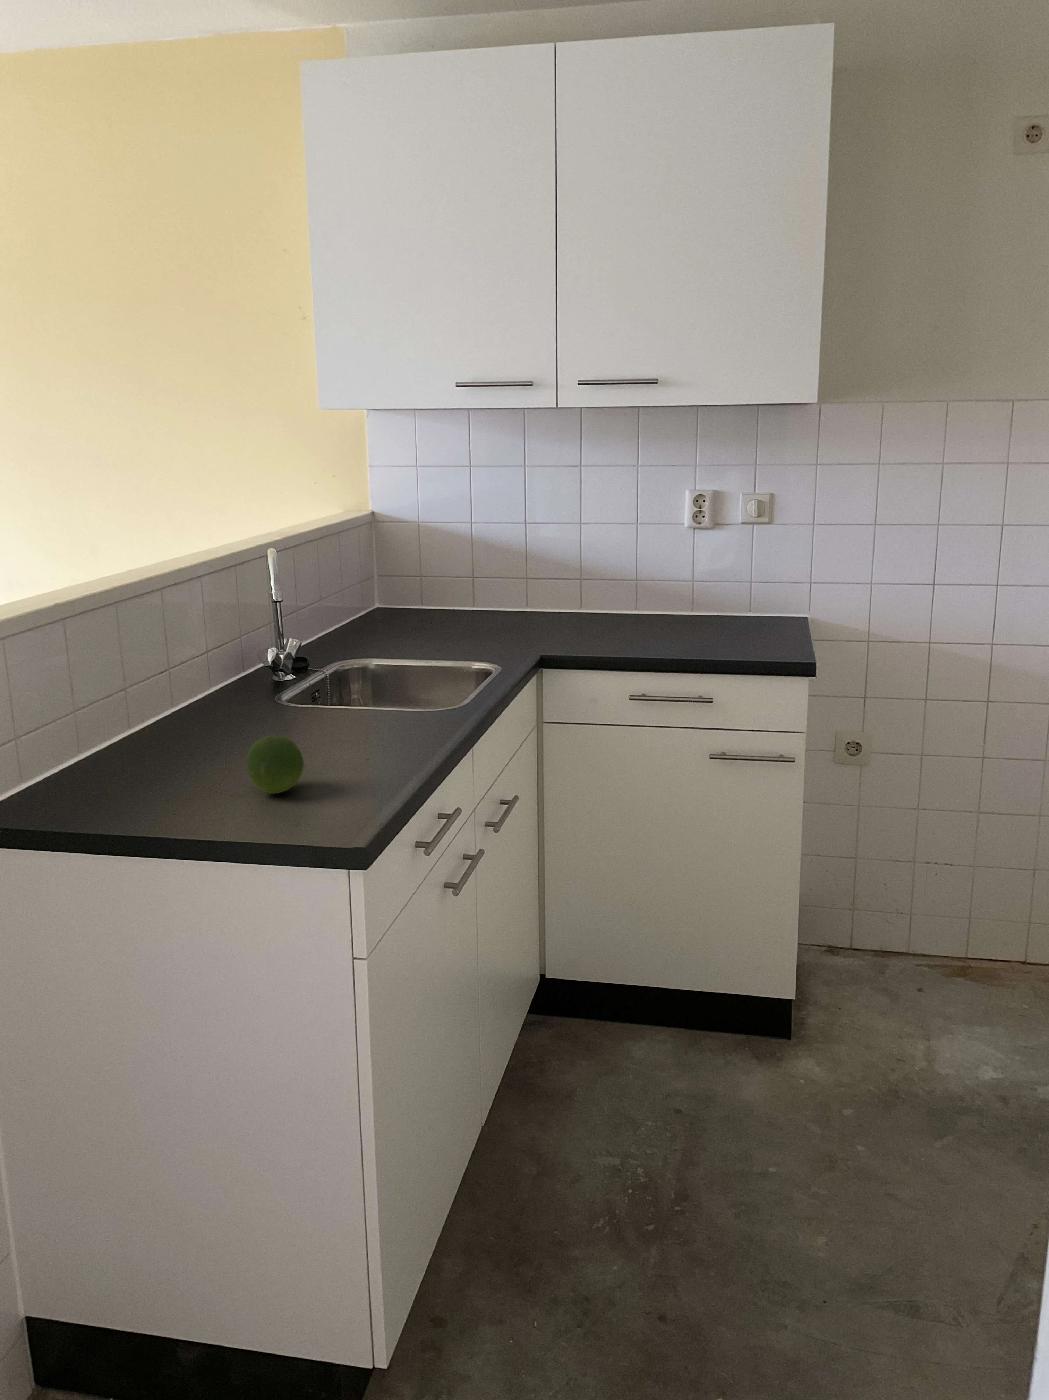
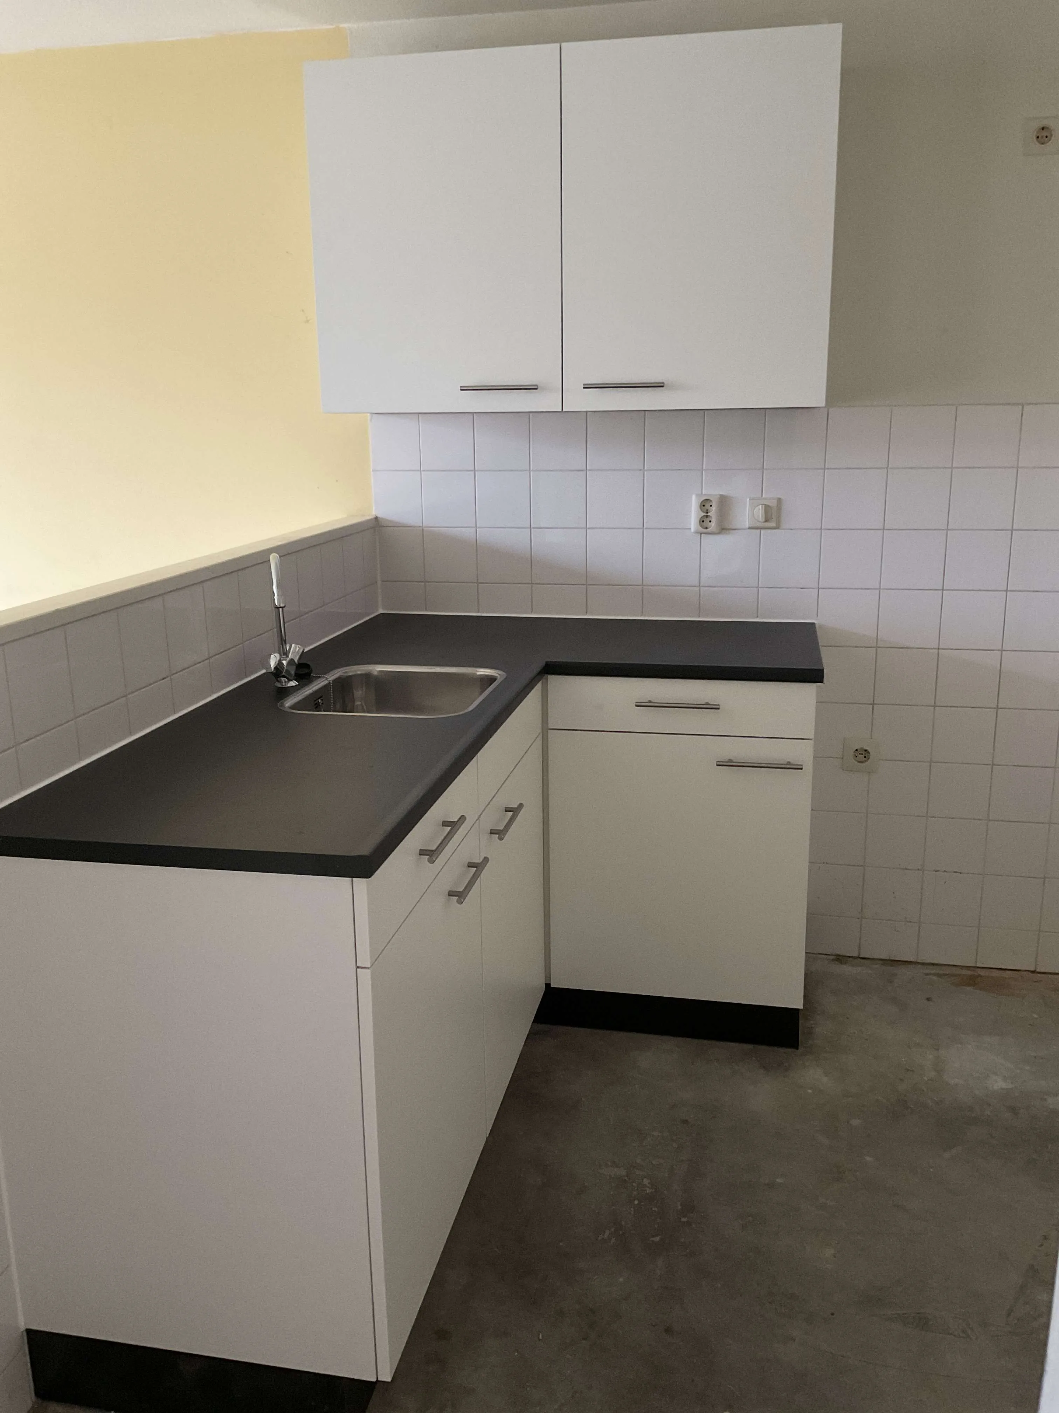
- fruit (275, 764)
